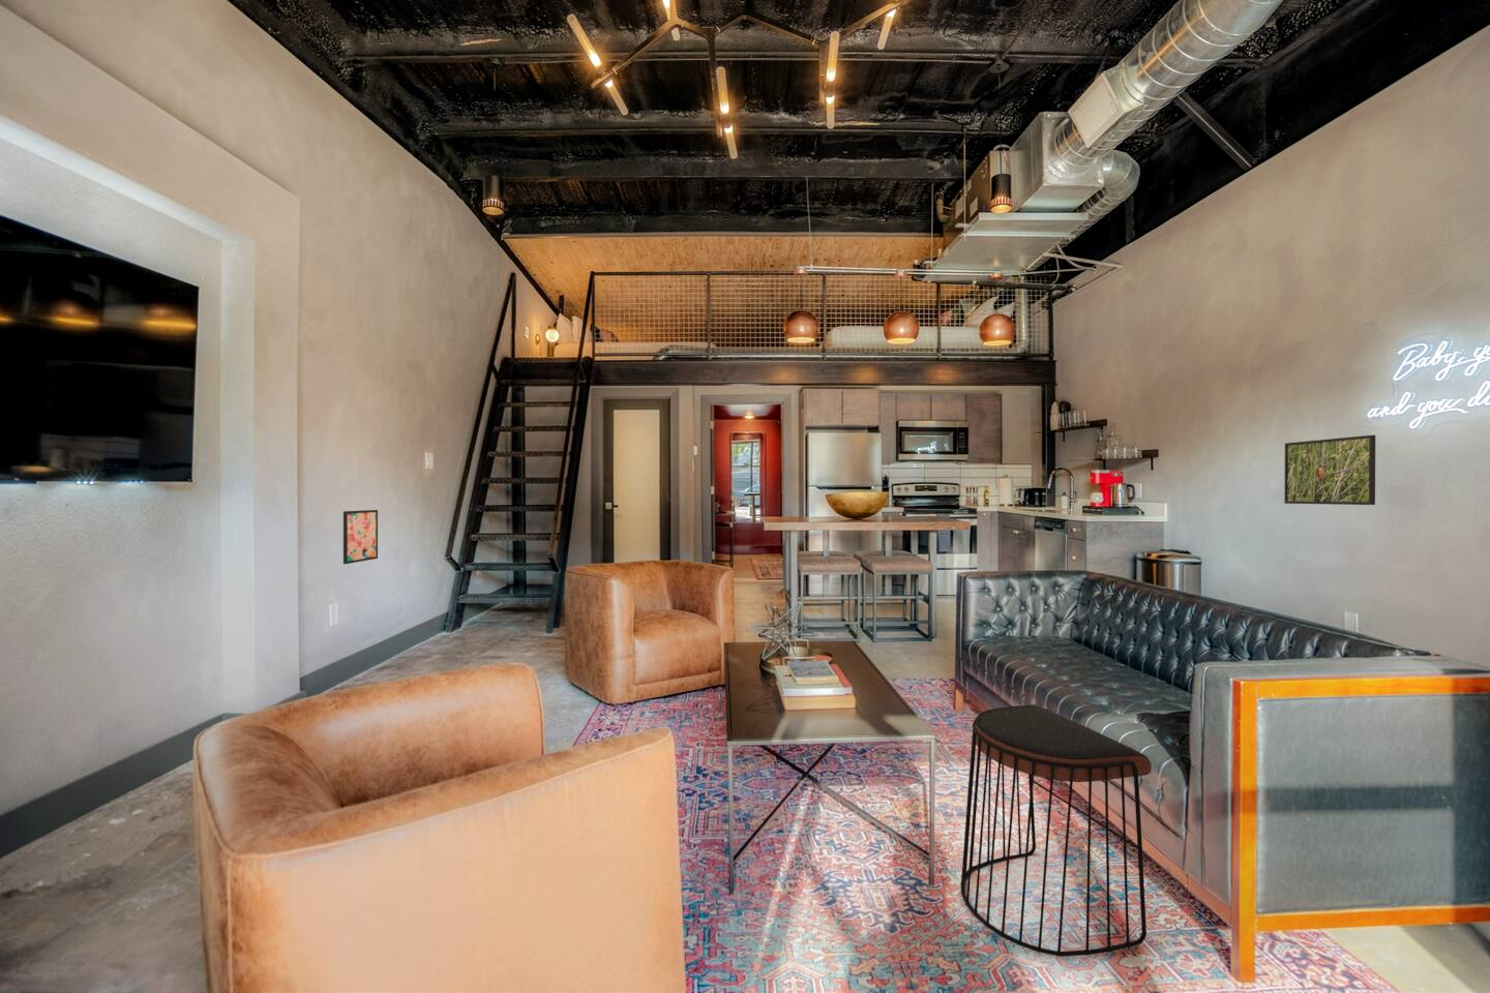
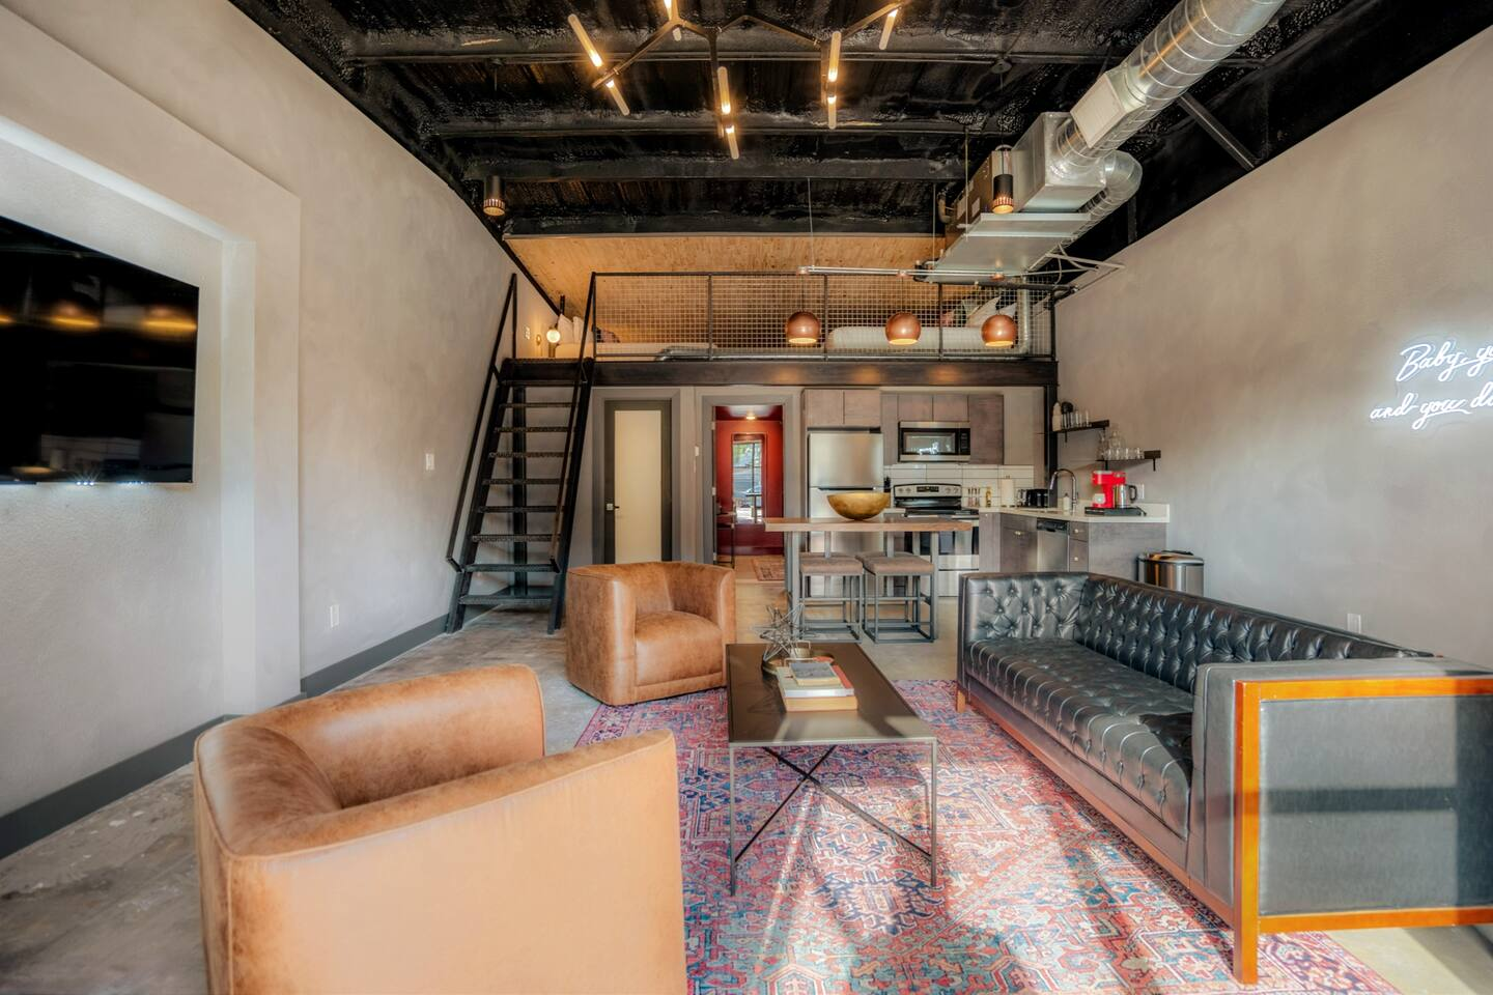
- wall art (361, 535)
- stool (1033, 816)
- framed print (1327, 472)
